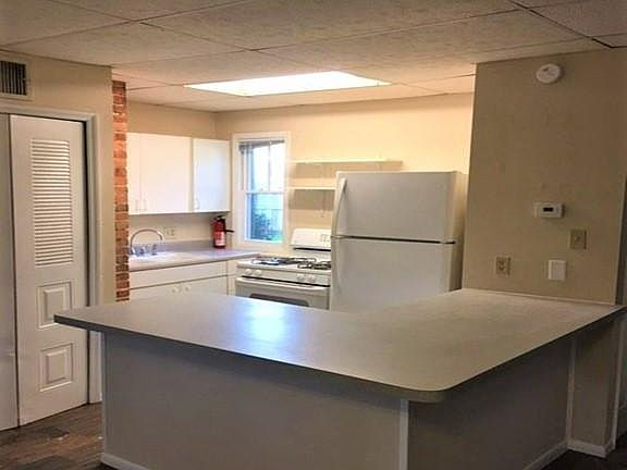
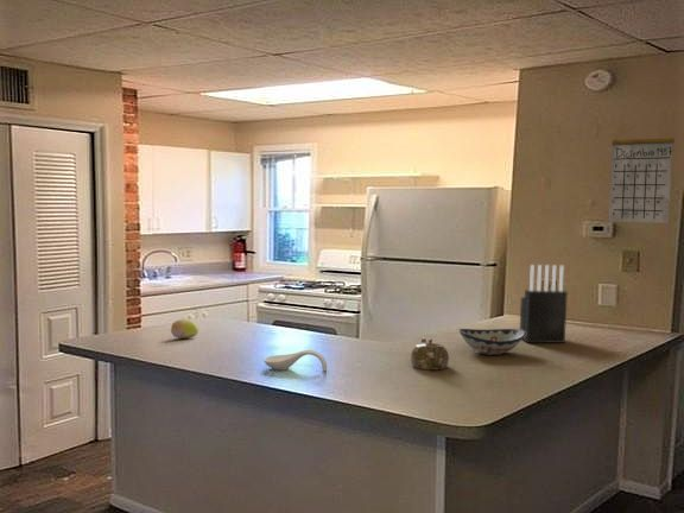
+ calendar (640, 170)
+ spoon rest (294, 359)
+ decorative bowl (490, 341)
+ teapot (430, 353)
+ fruit (184, 329)
+ knife block (542, 302)
